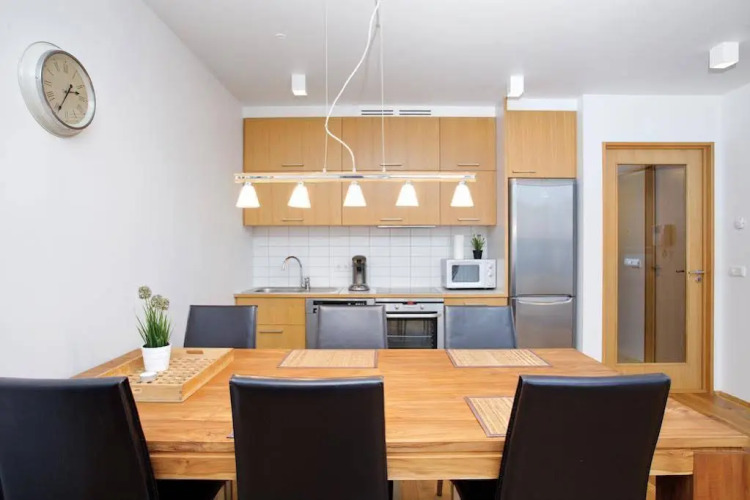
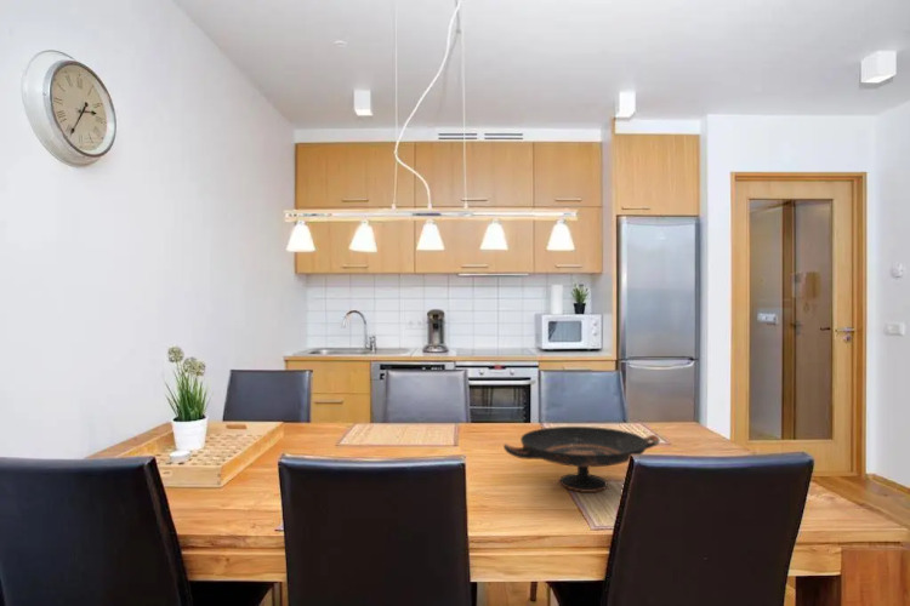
+ decorative bowl (582, 459)
